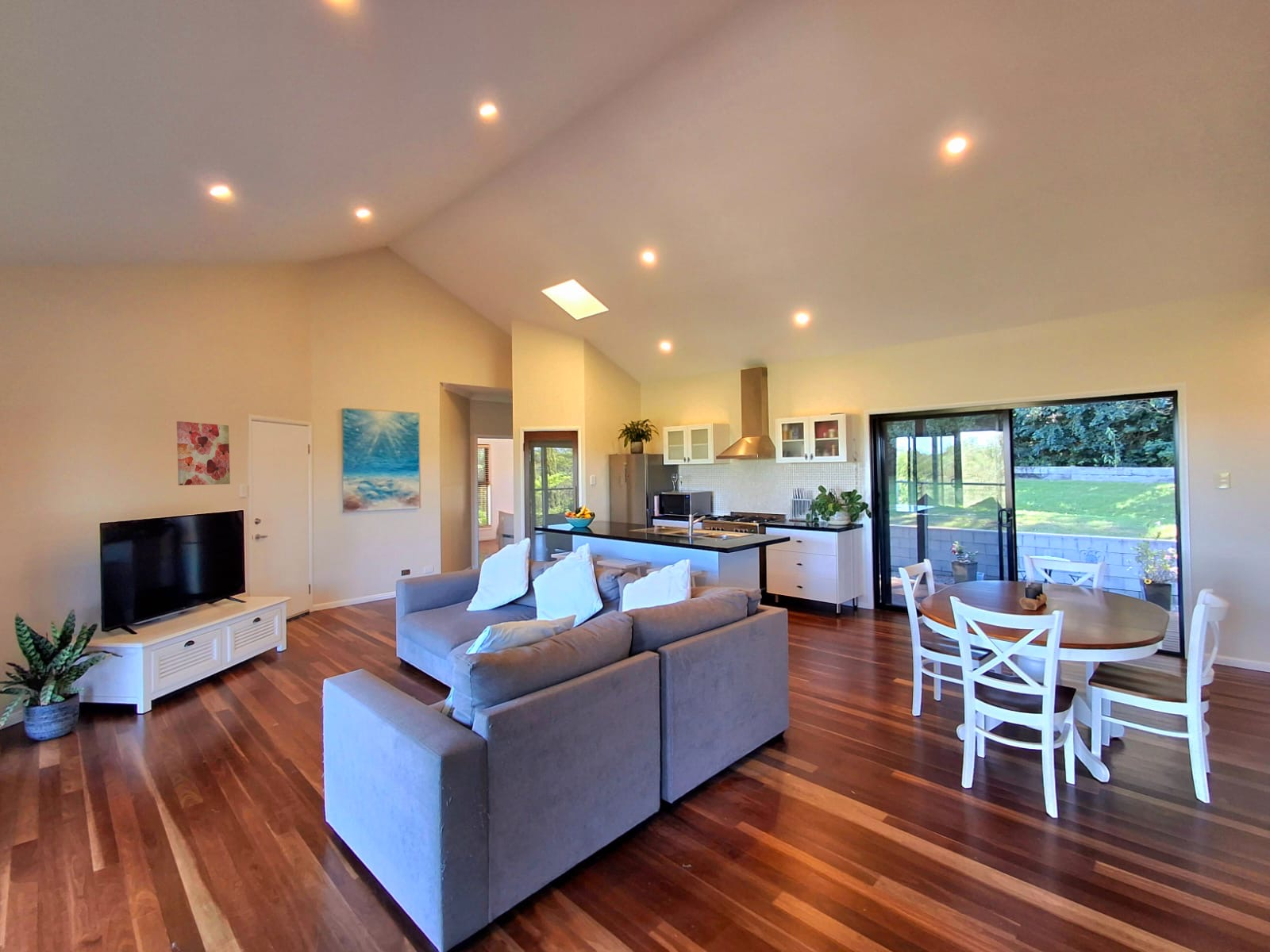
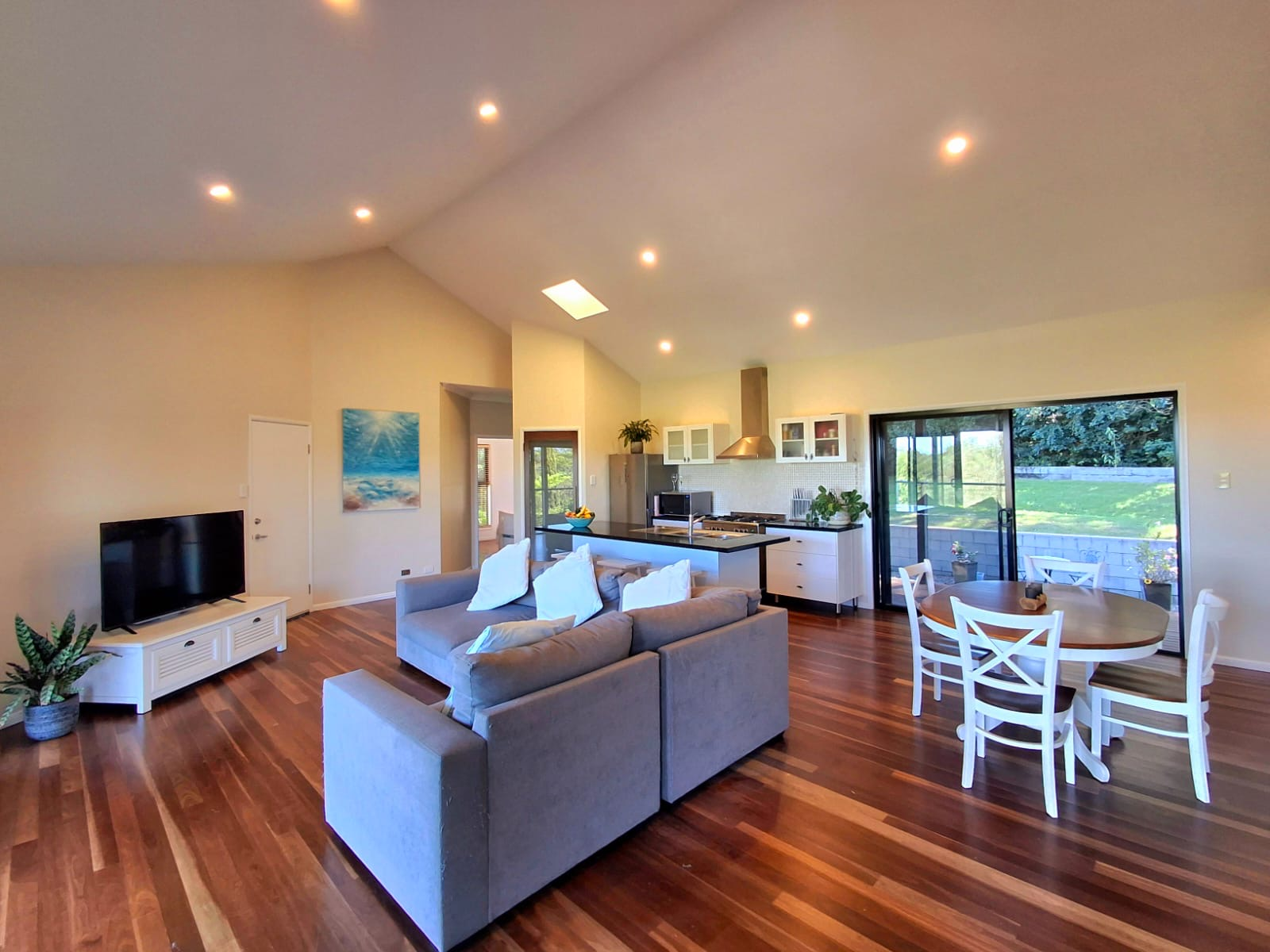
- wall art (204, 454)
